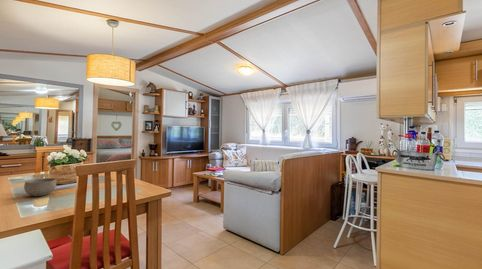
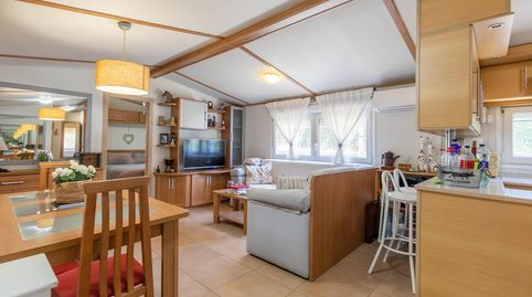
- bowl (40, 187)
